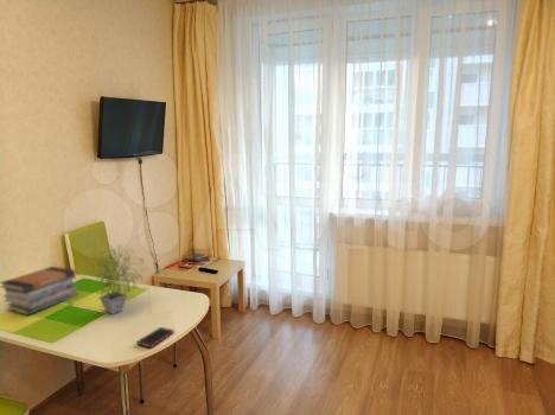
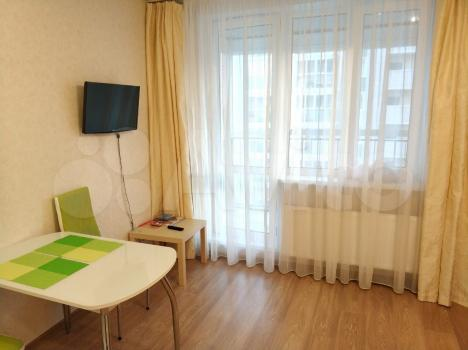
- book stack (40, 289)
- cell phone (155, 337)
- potted plant (117, 275)
